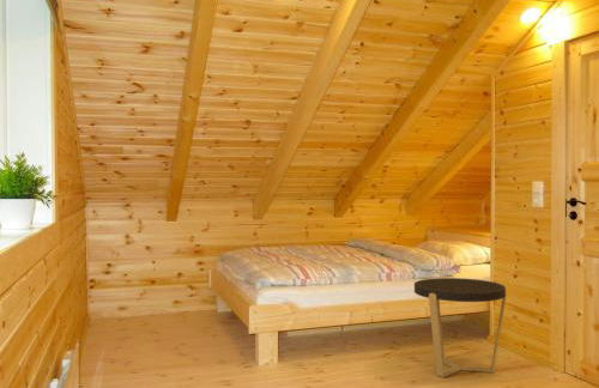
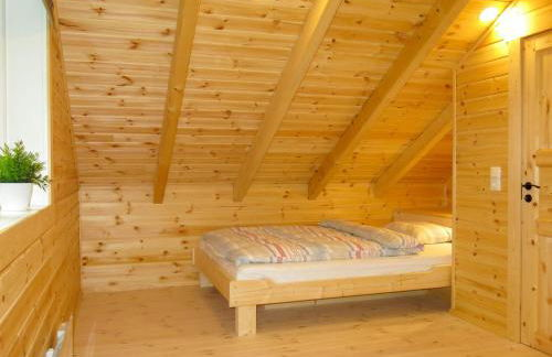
- side table (441, 326)
